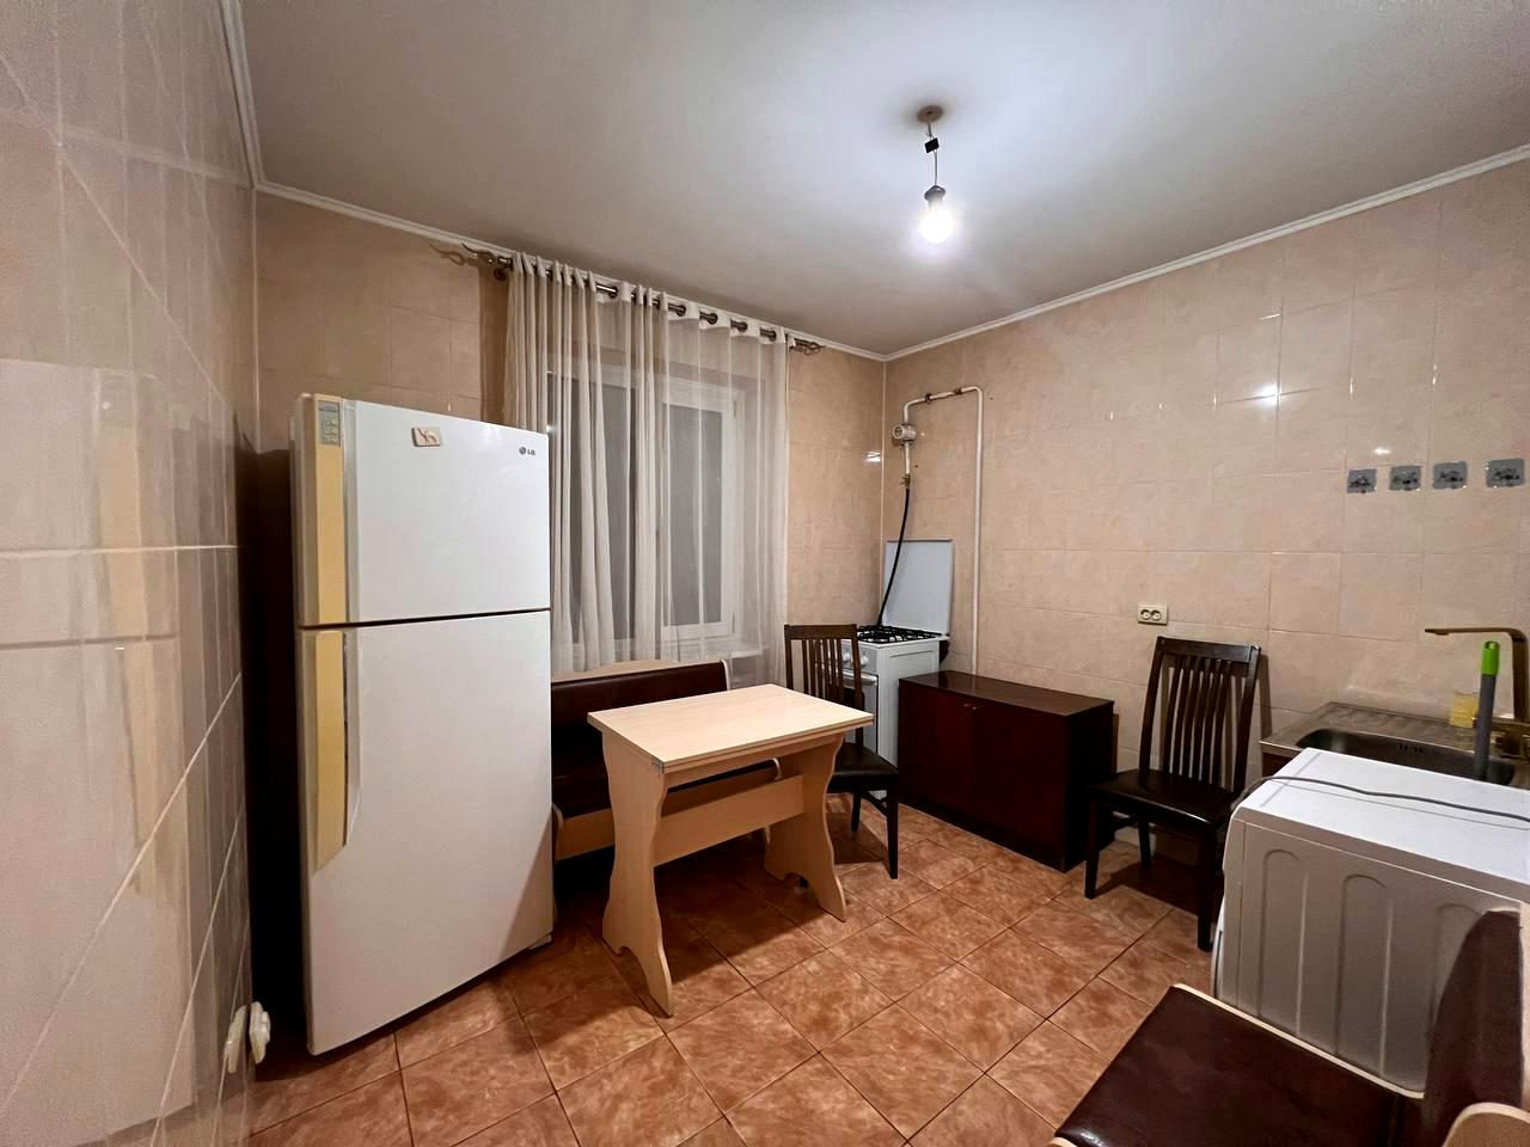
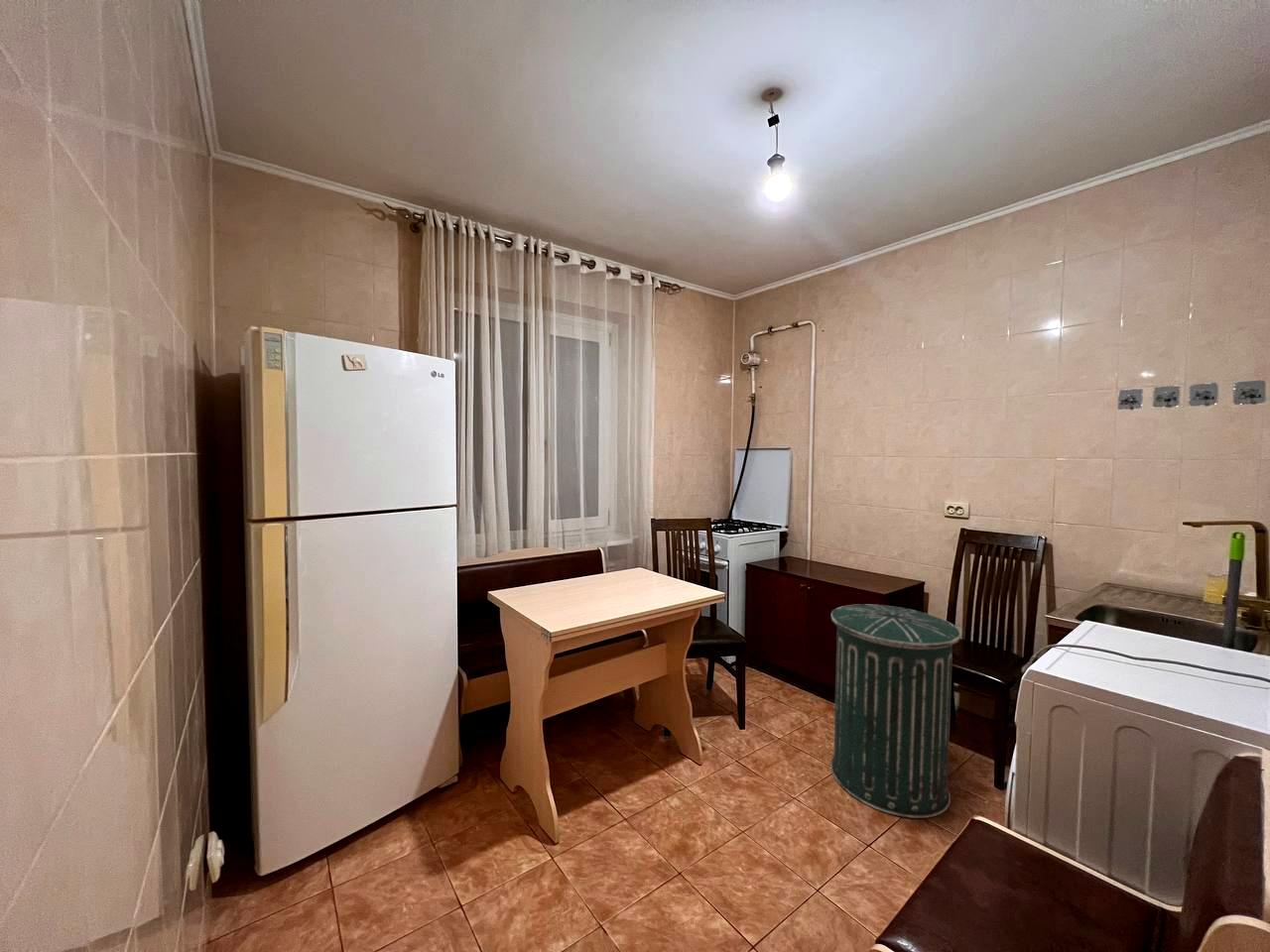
+ trash can (890, 695)
